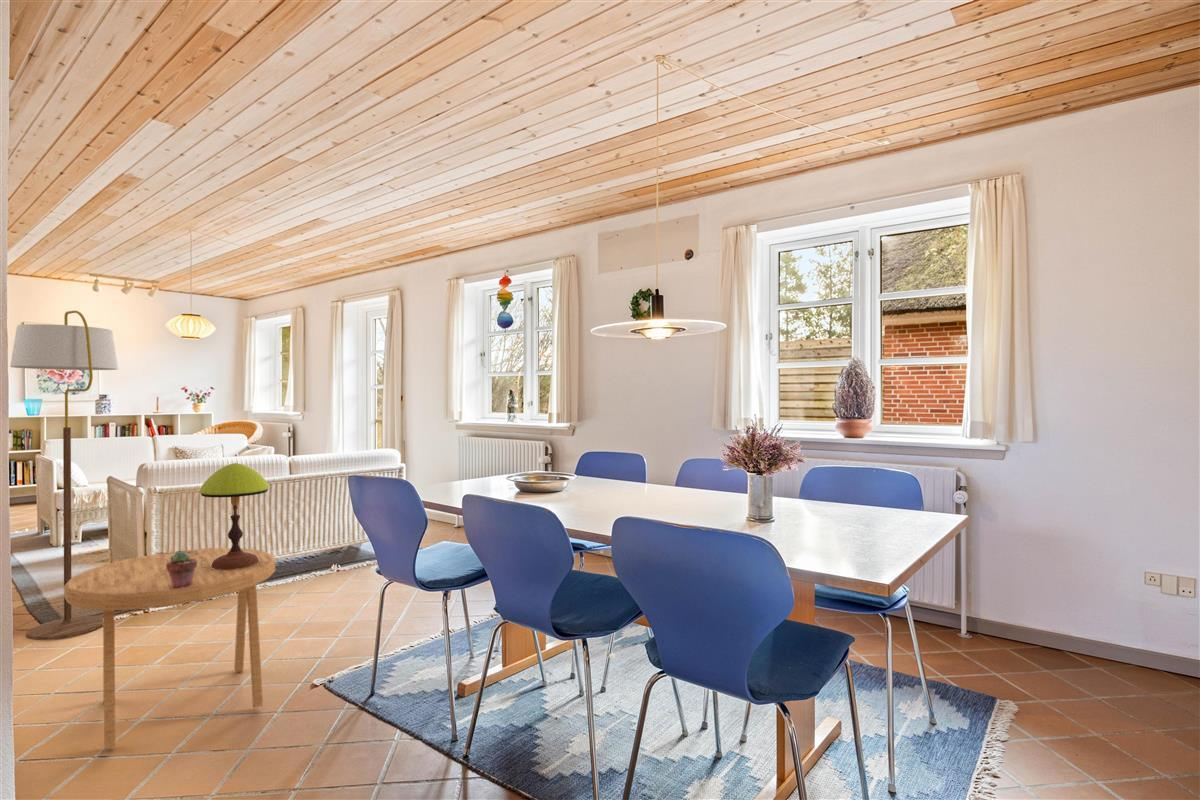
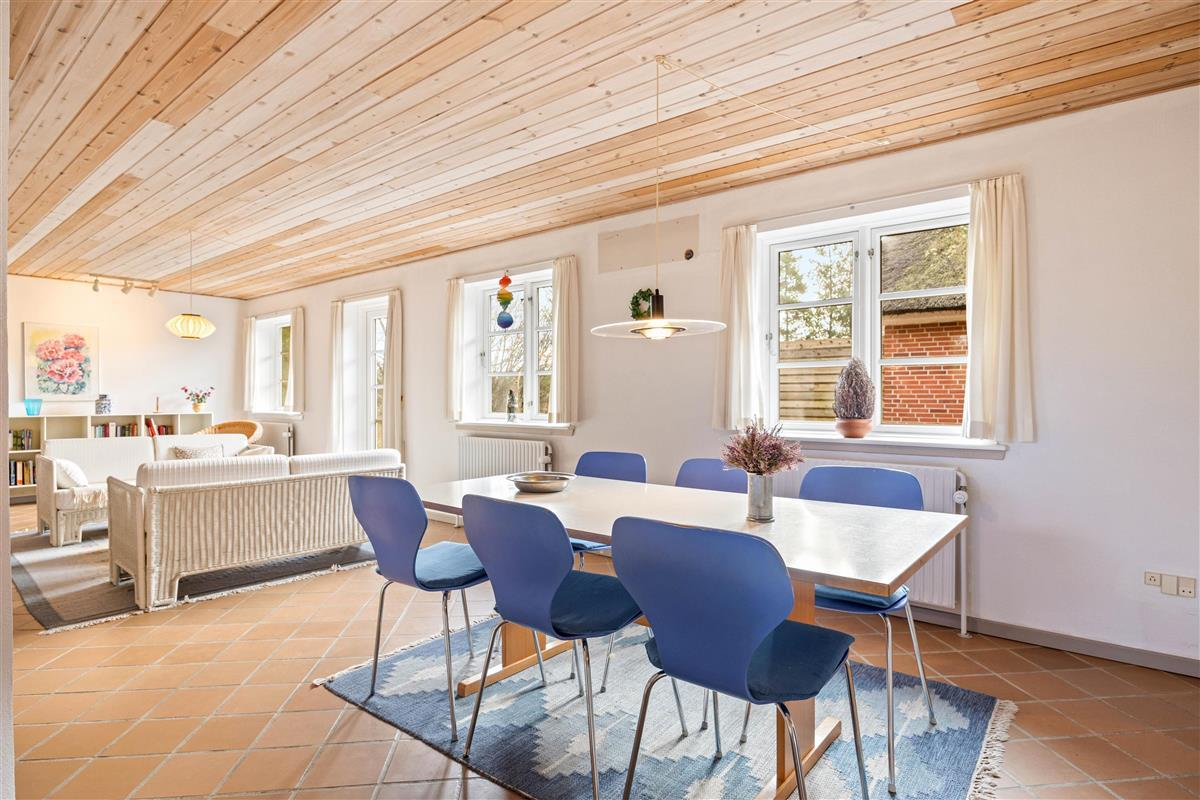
- table lamp (212, 496)
- side table (173, 605)
- floor lamp (69, 470)
- potted succulent (181, 567)
